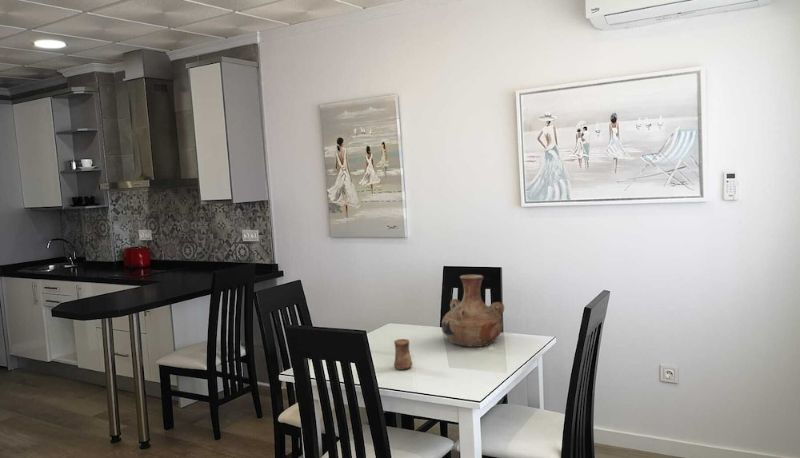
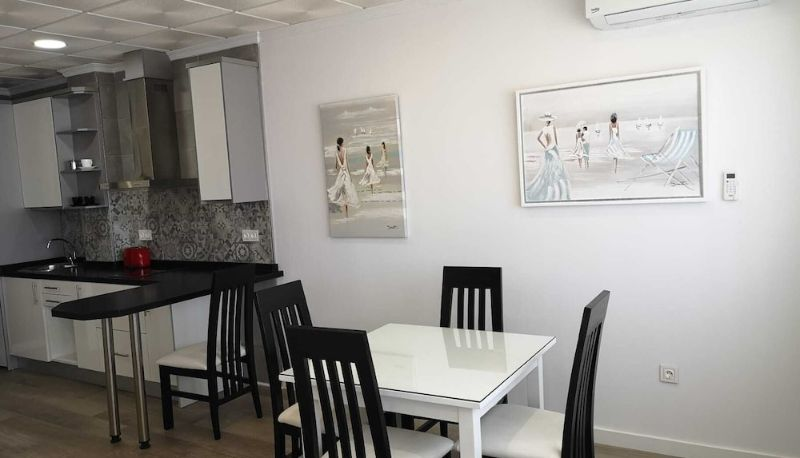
- cup (402, 354)
- vase (471, 308)
